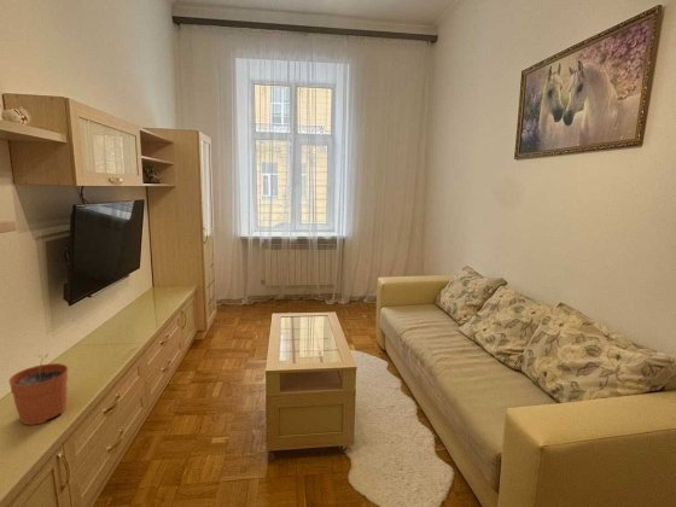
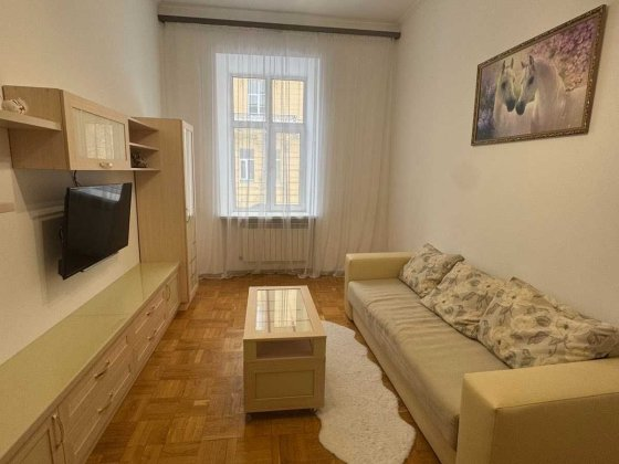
- plant pot (40, 384)
